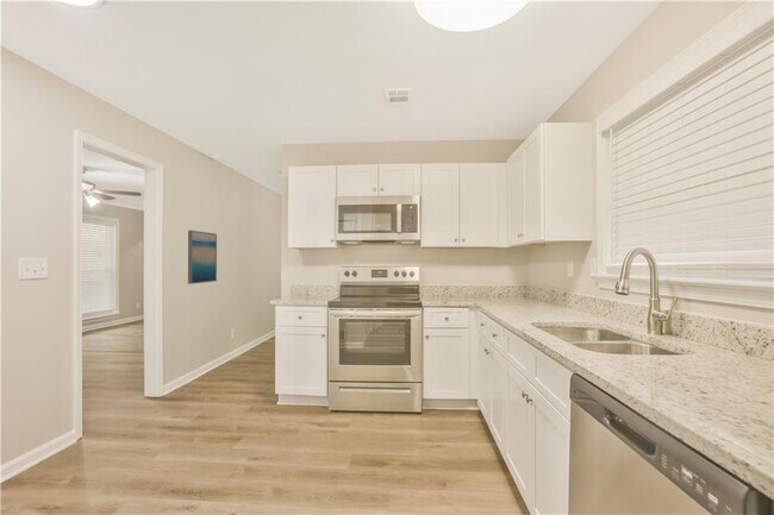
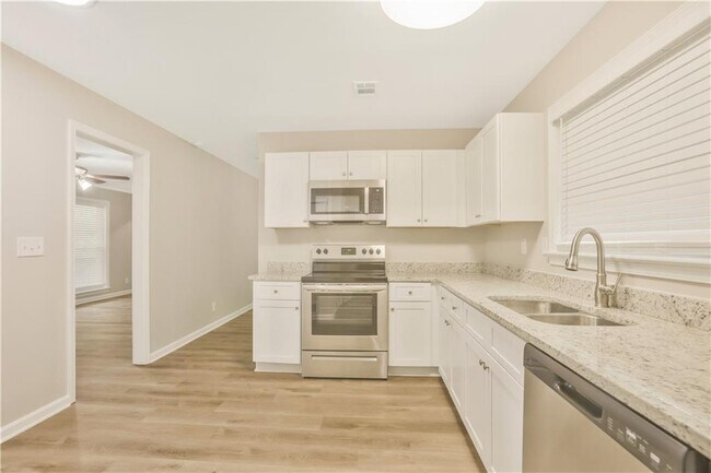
- wall art (202, 257)
